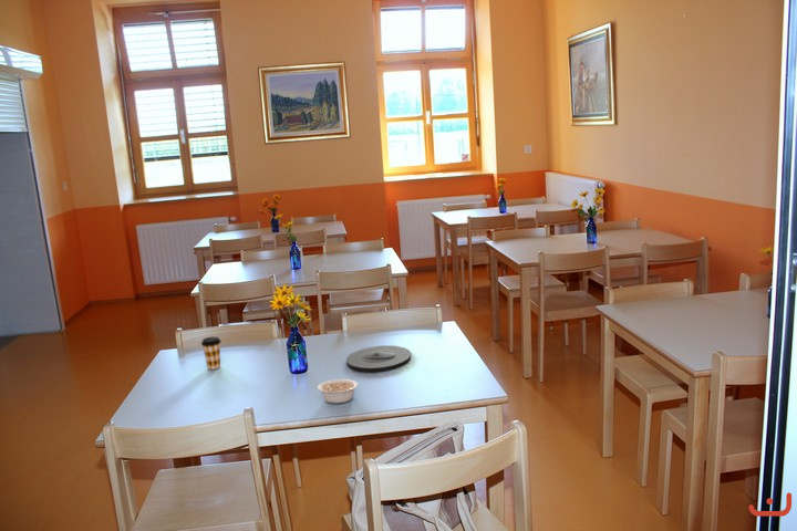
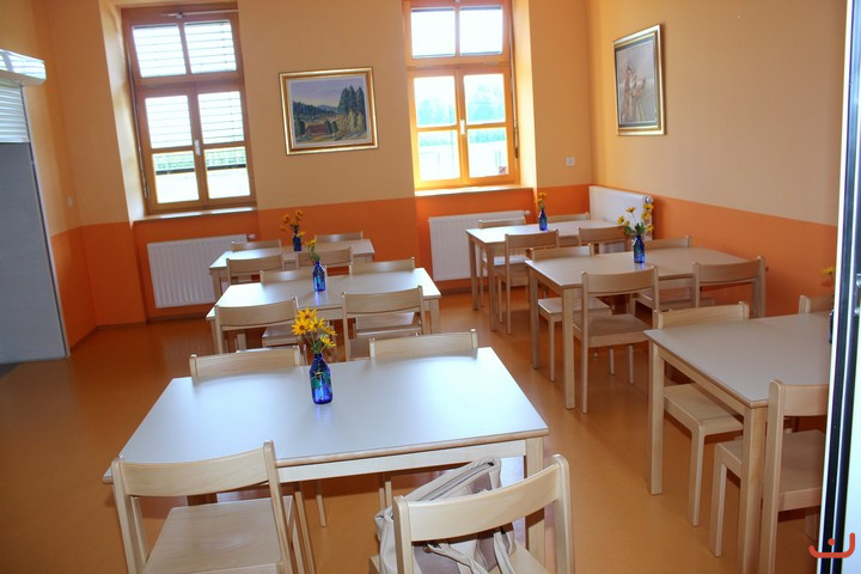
- coffee cup (211, 353)
- plate (379, 355)
- legume (339, 391)
